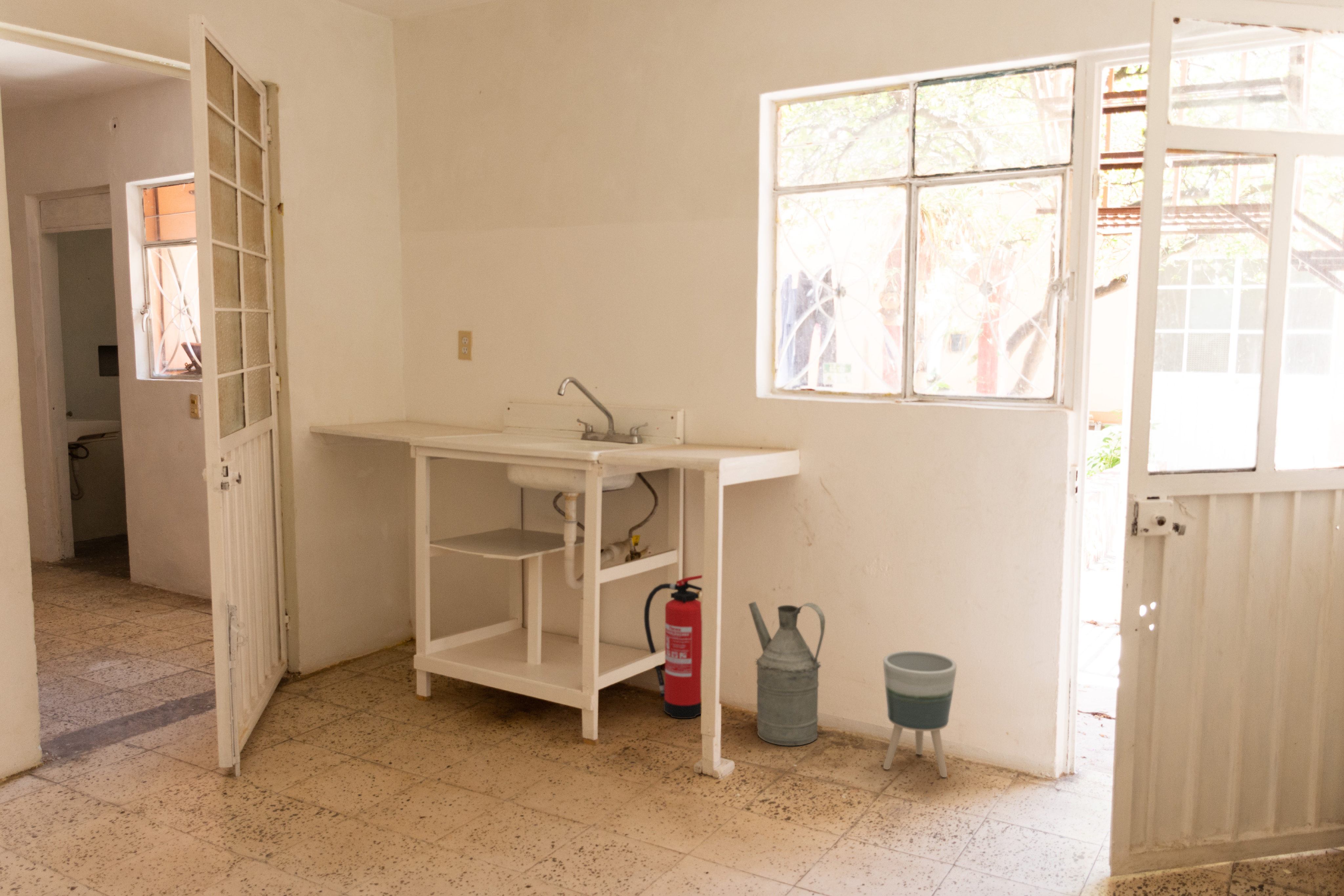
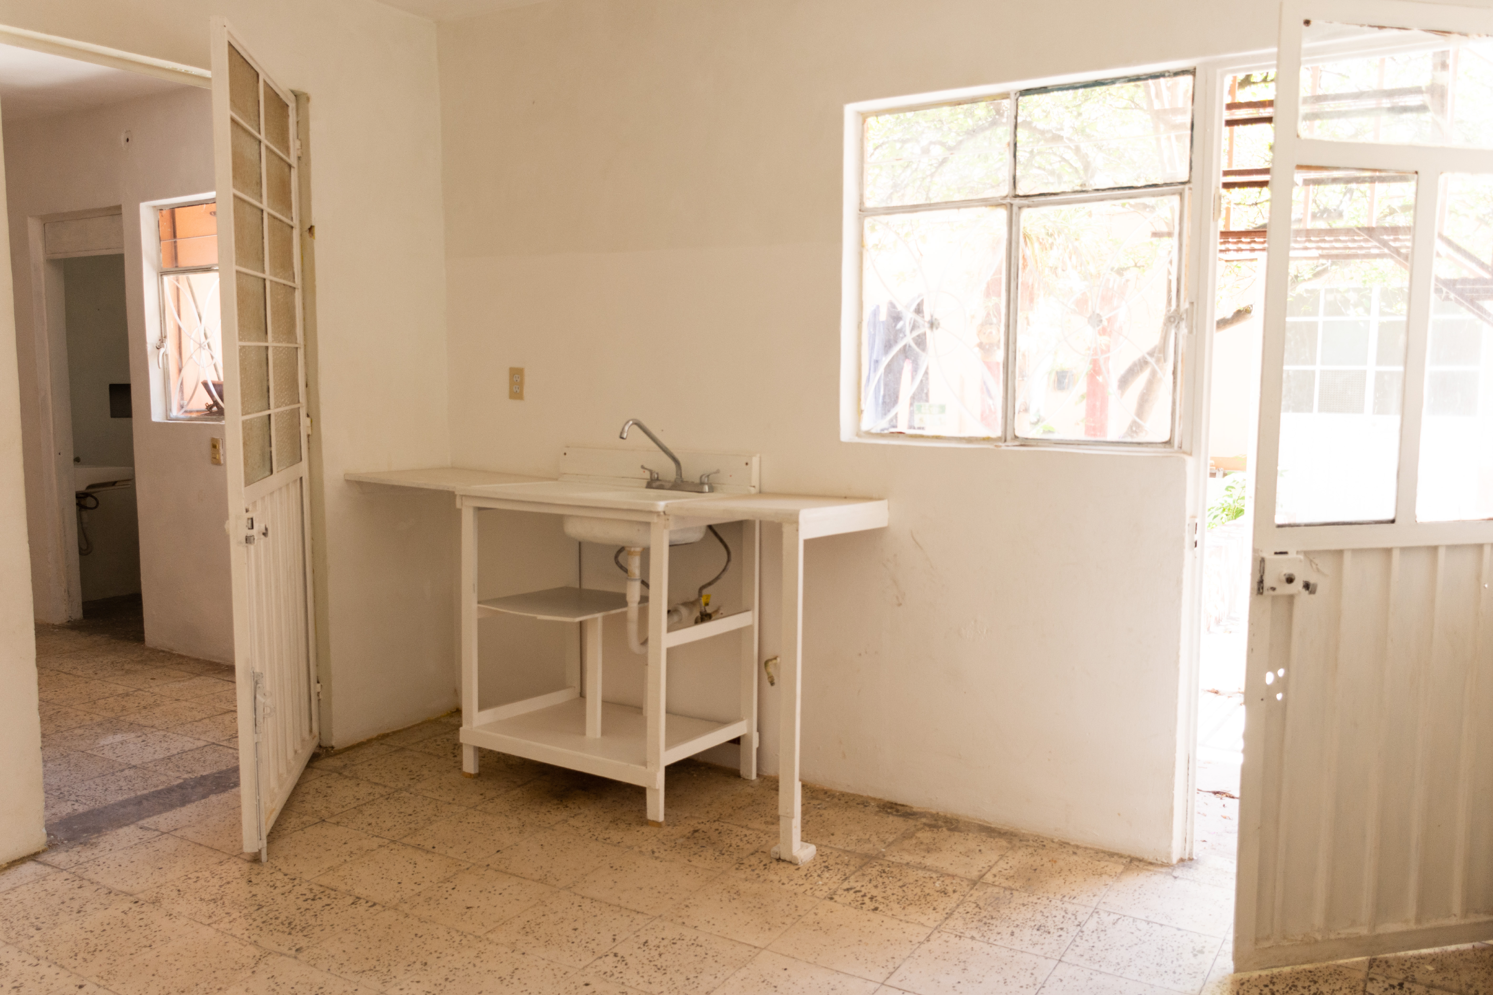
- watering can (784, 667)
- fire extinguisher (676, 640)
- planter (918, 714)
